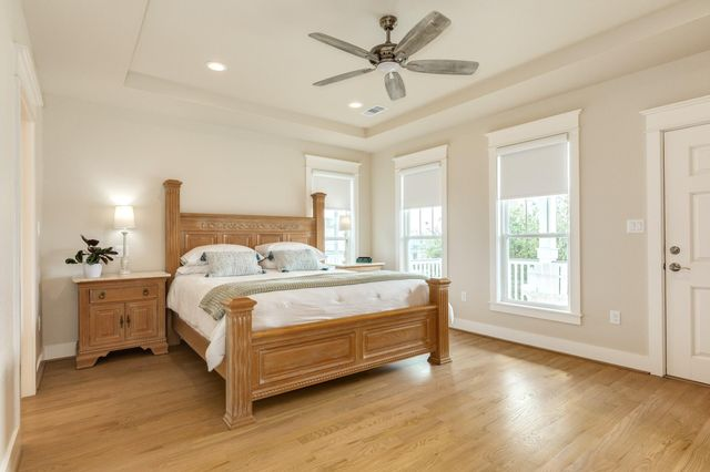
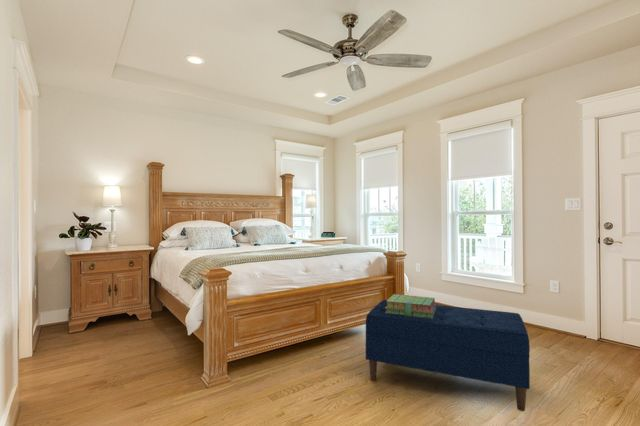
+ bench (443, 346)
+ stack of books (410, 304)
